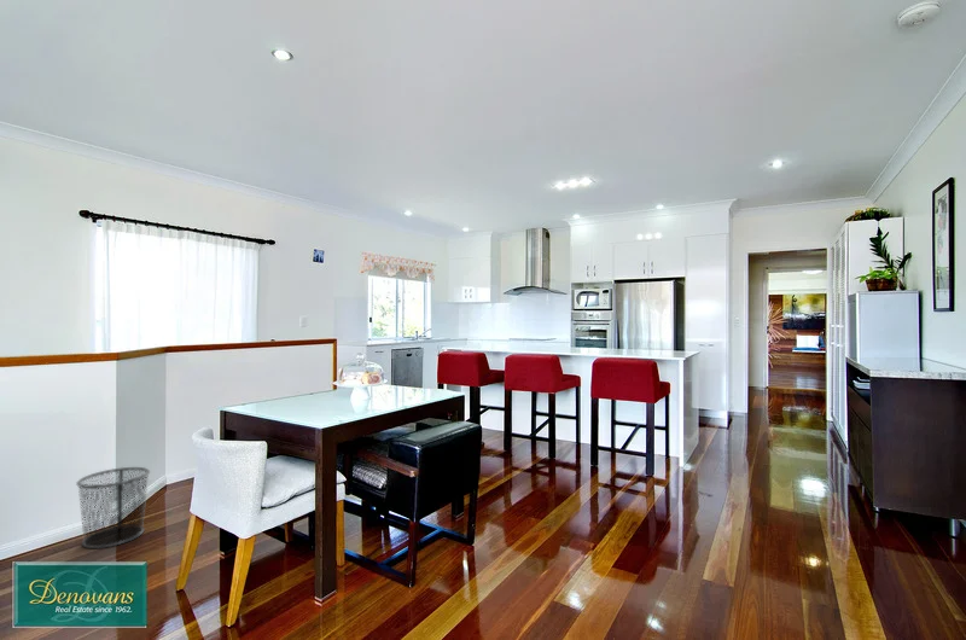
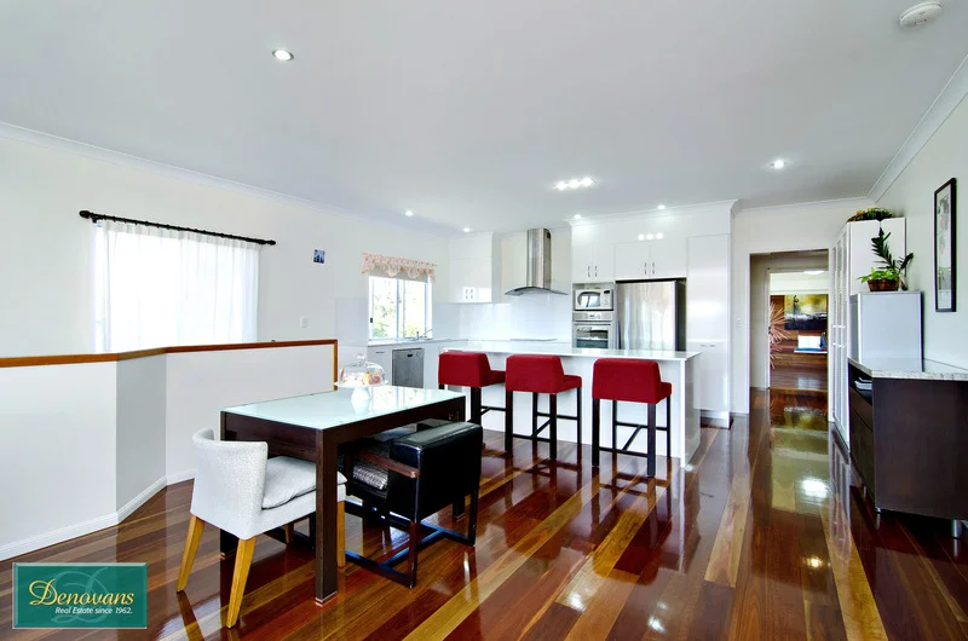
- waste bin (114, 506)
